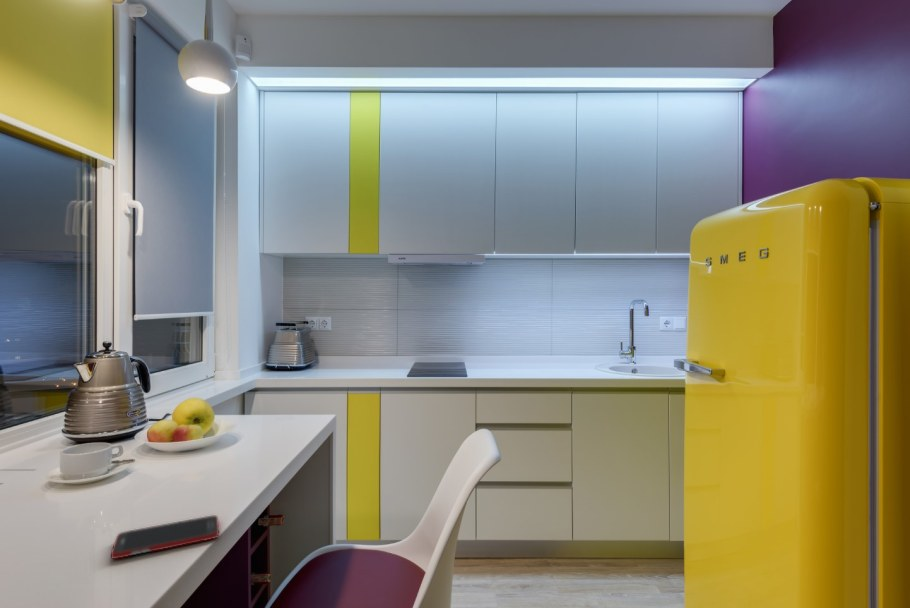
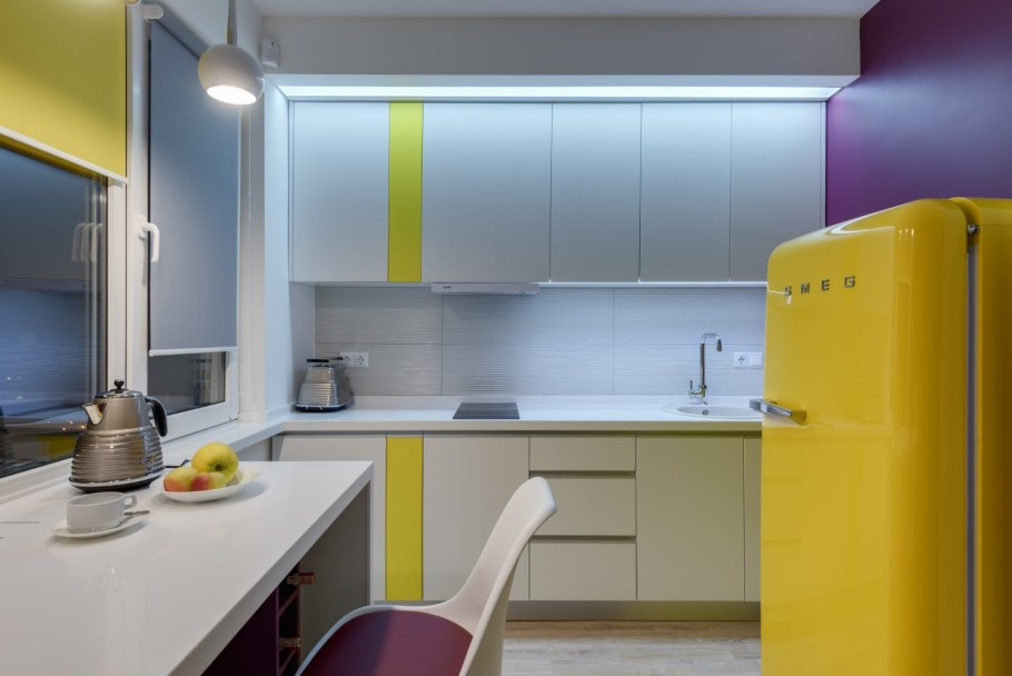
- cell phone (168, 535)
